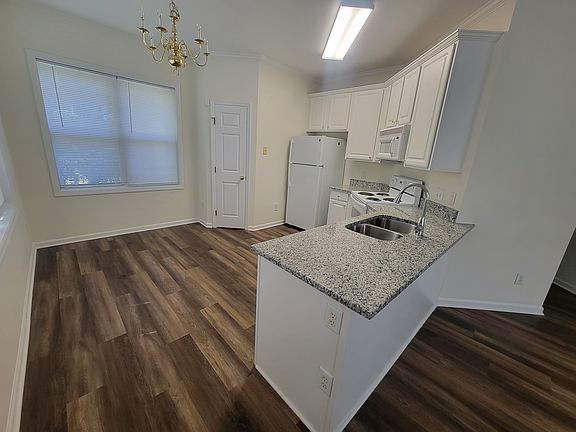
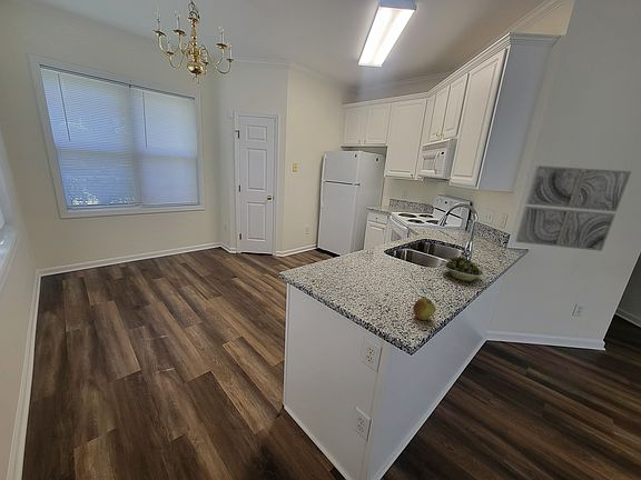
+ wall art (569, 207)
+ bowl (463, 267)
+ apple (424, 308)
